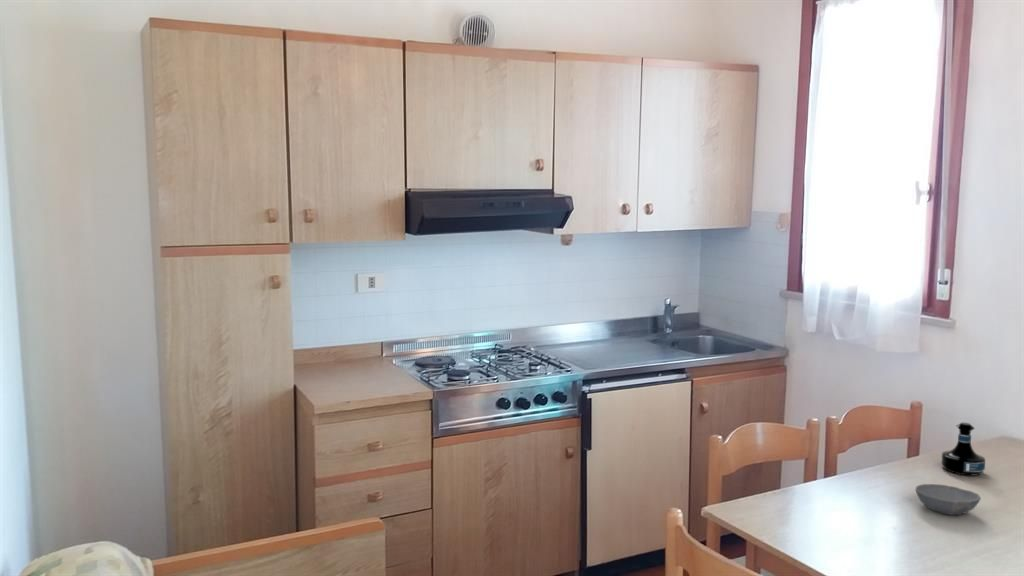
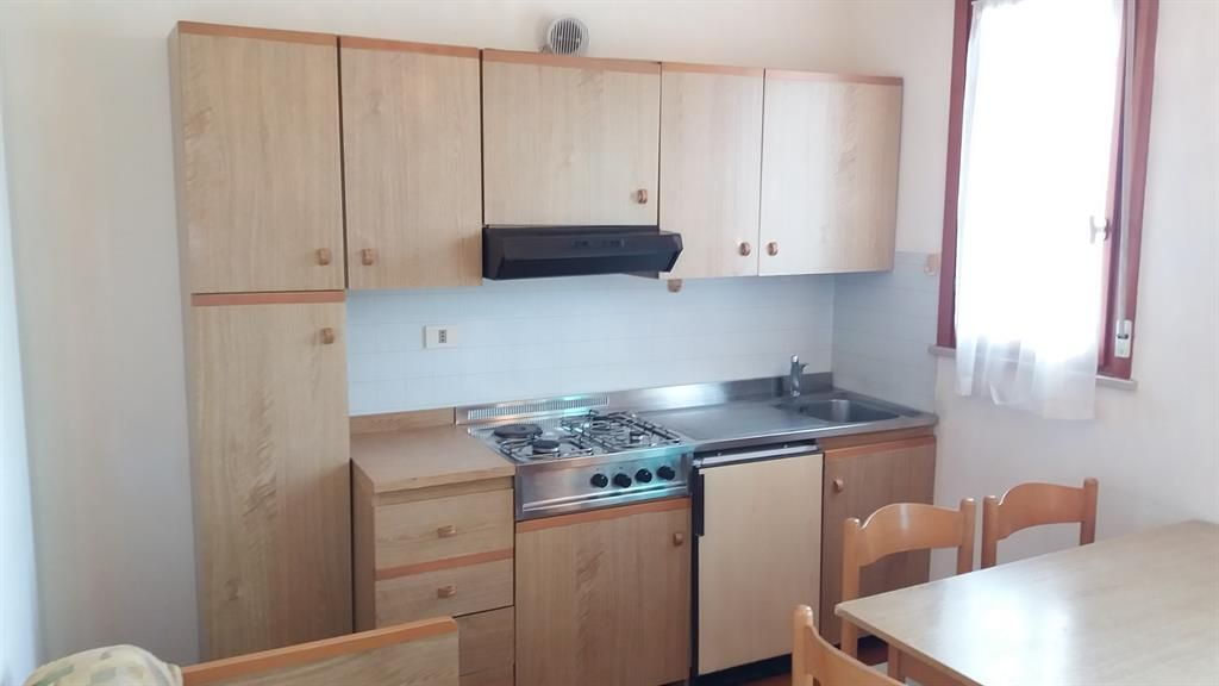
- bowl (947, 500)
- tequila bottle (964, 446)
